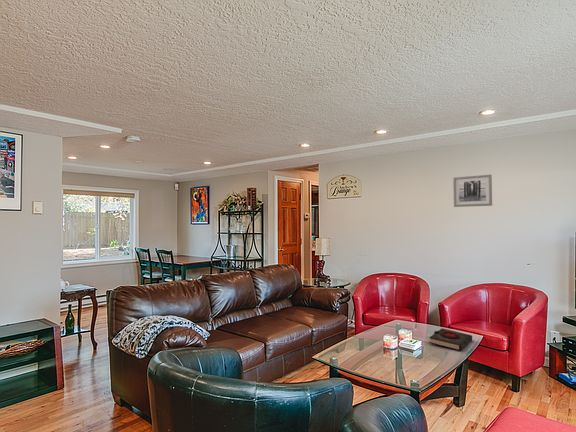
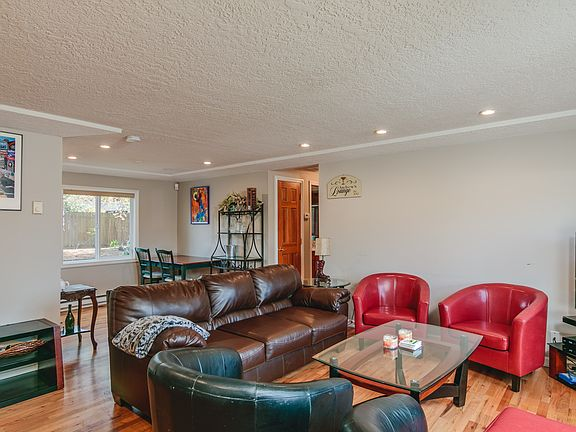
- wall art (472, 191)
- book (450, 337)
